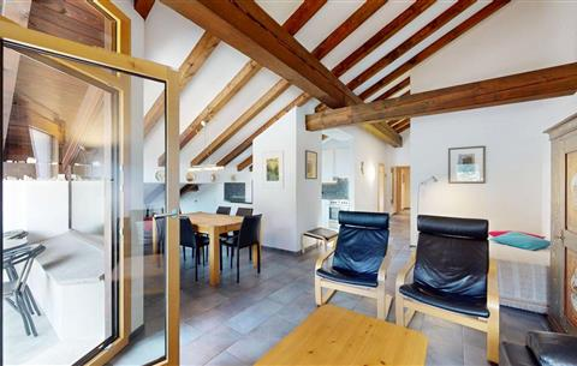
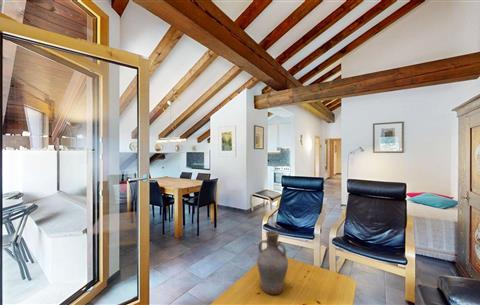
+ vase (272, 260)
